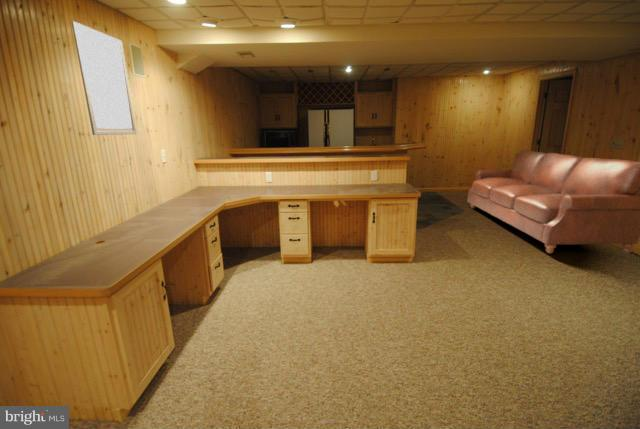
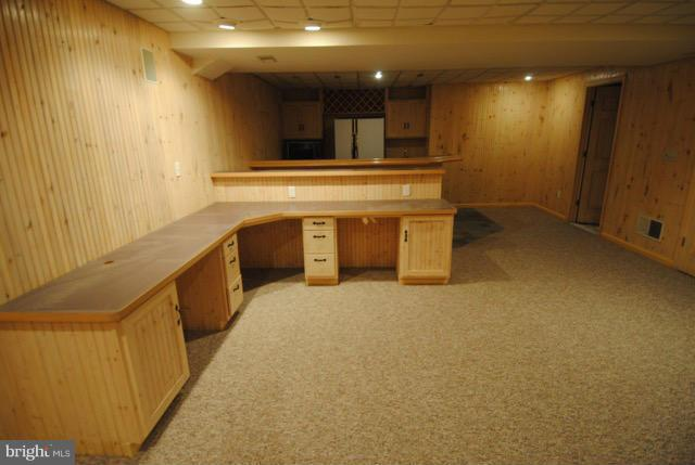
- wall art (108, 85)
- sofa (536, 190)
